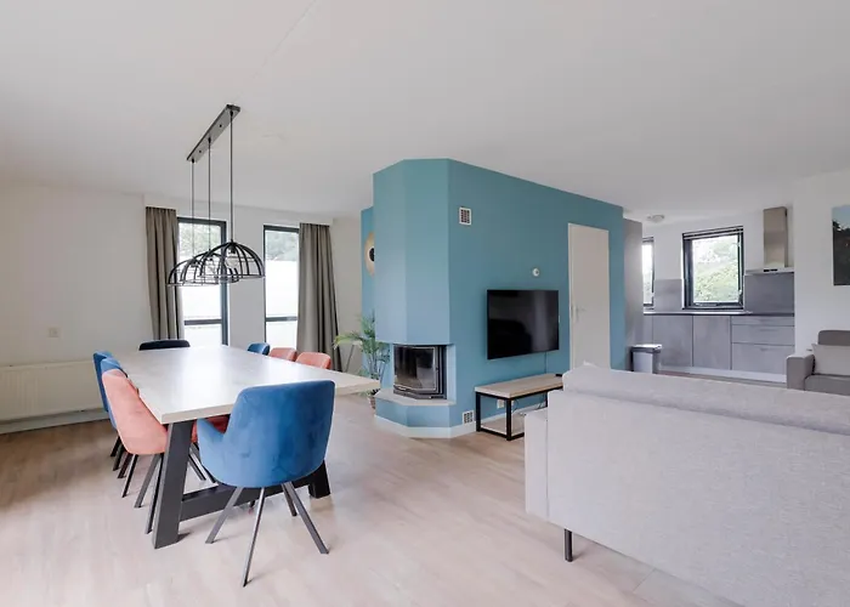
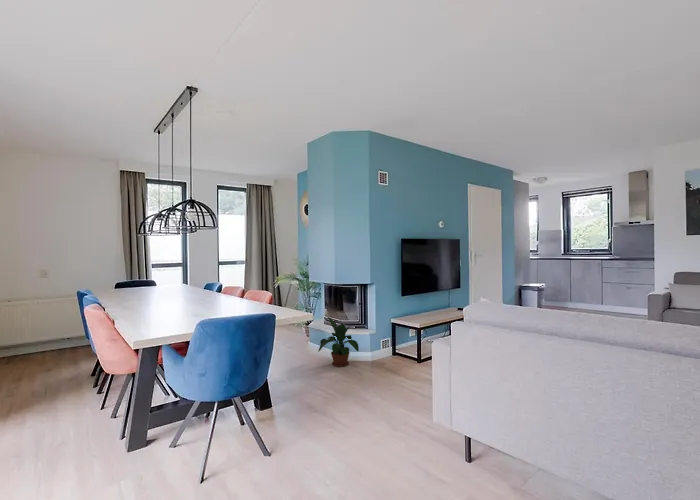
+ potted plant (340, 340)
